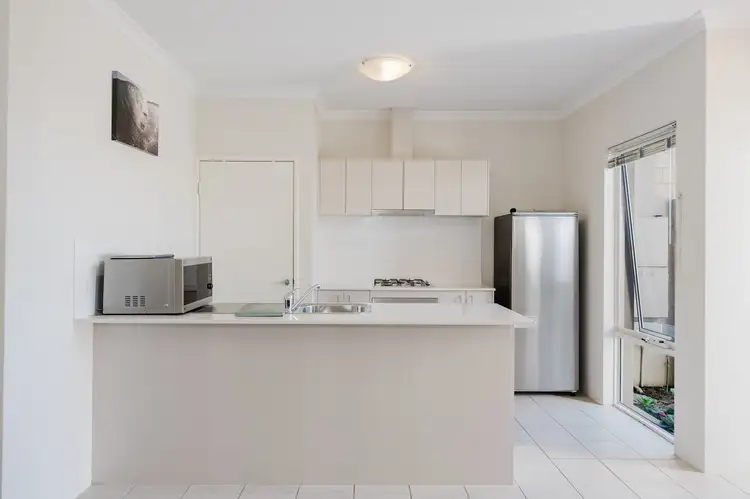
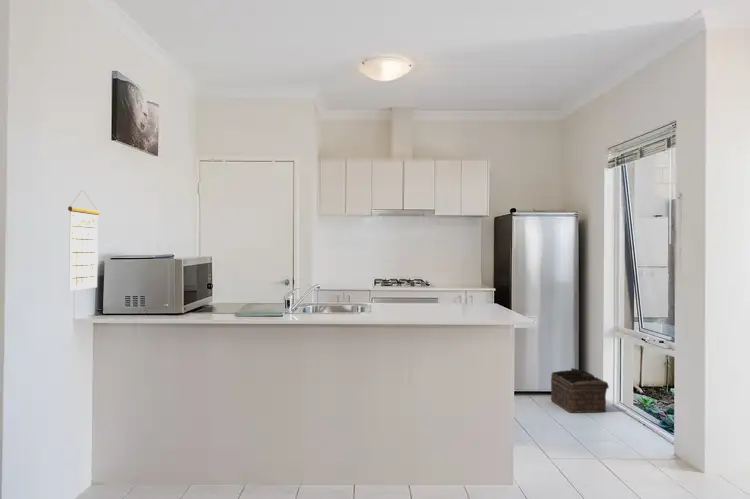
+ basket (581, 388)
+ calendar (84, 239)
